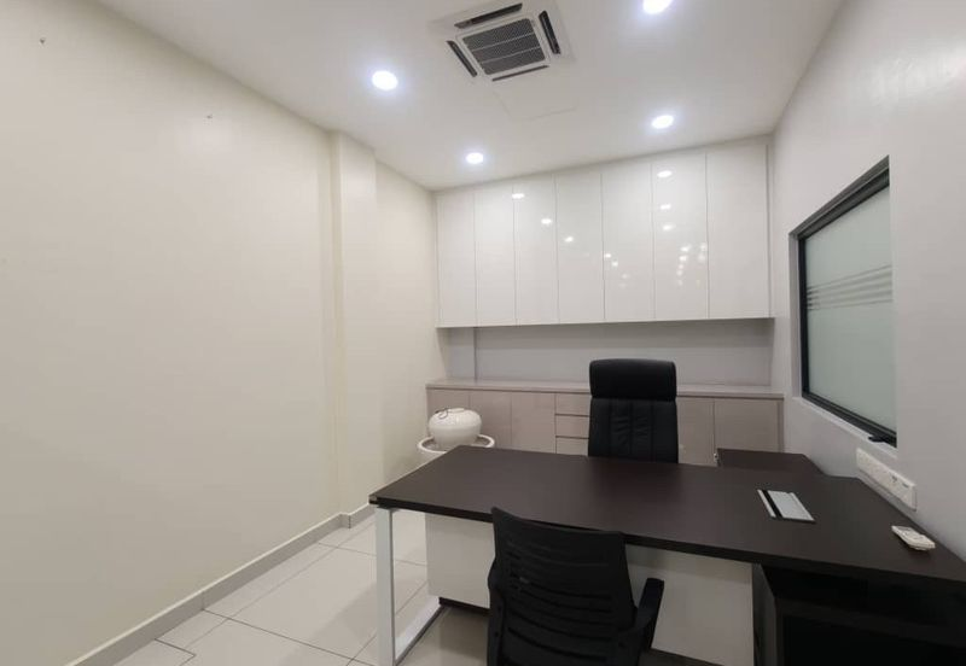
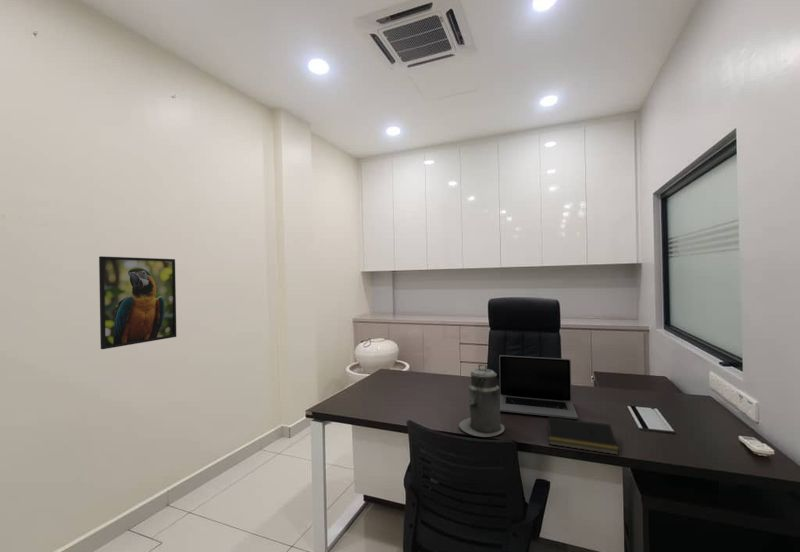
+ laptop (535, 384)
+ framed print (141, 300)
+ canister (480, 396)
+ notepad (580, 434)
